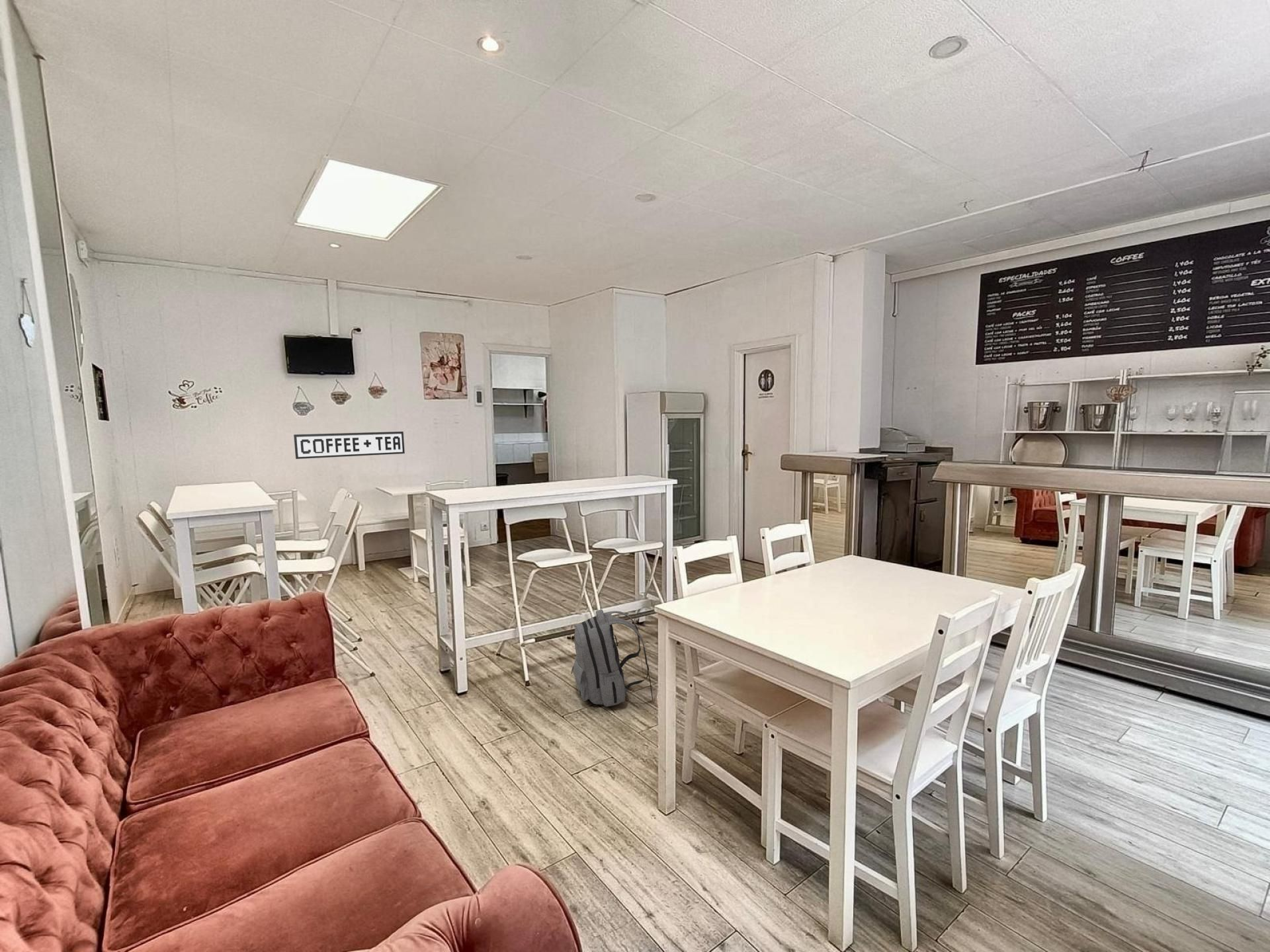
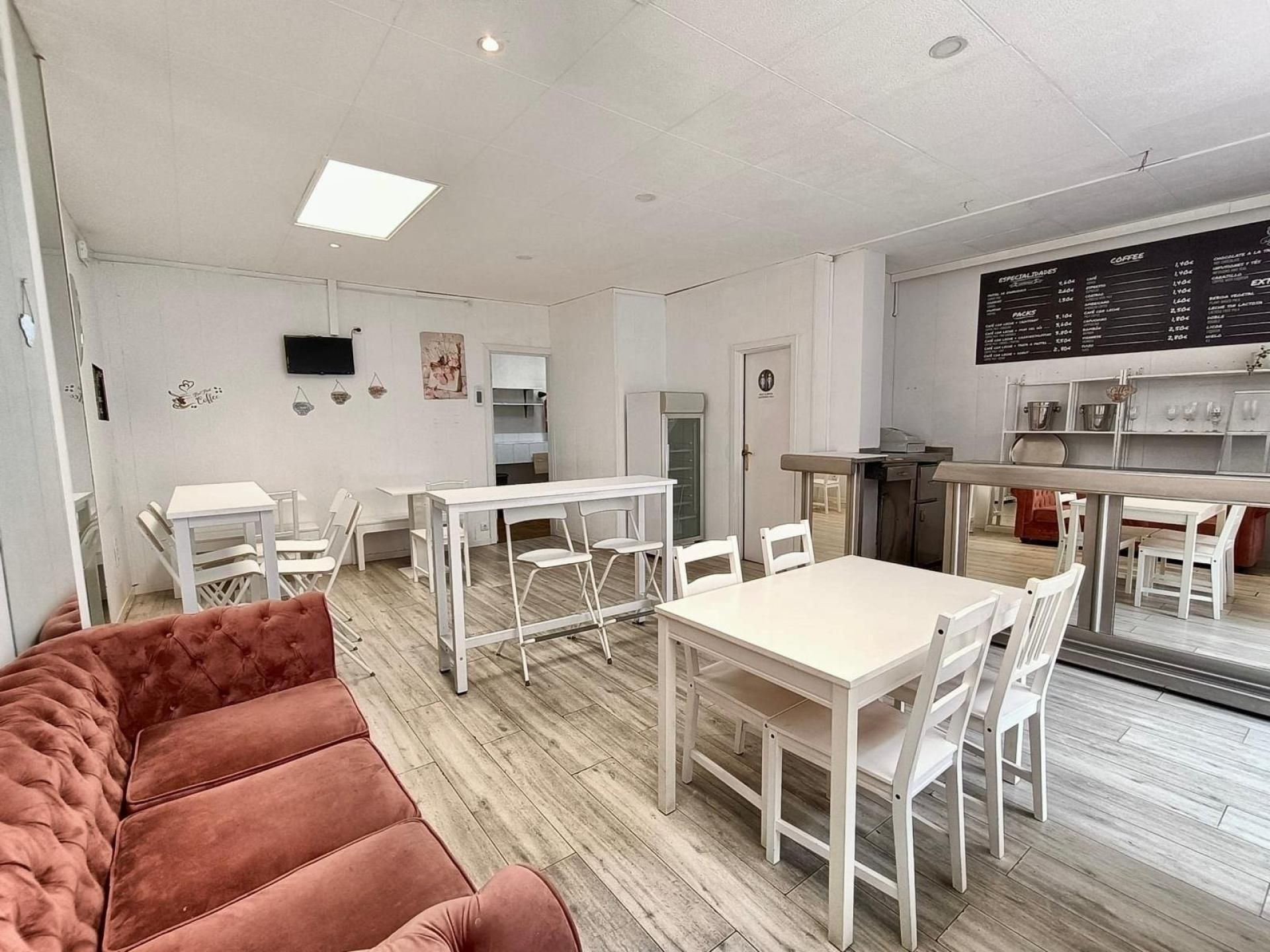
- sign (352, 444)
- backpack (609, 652)
